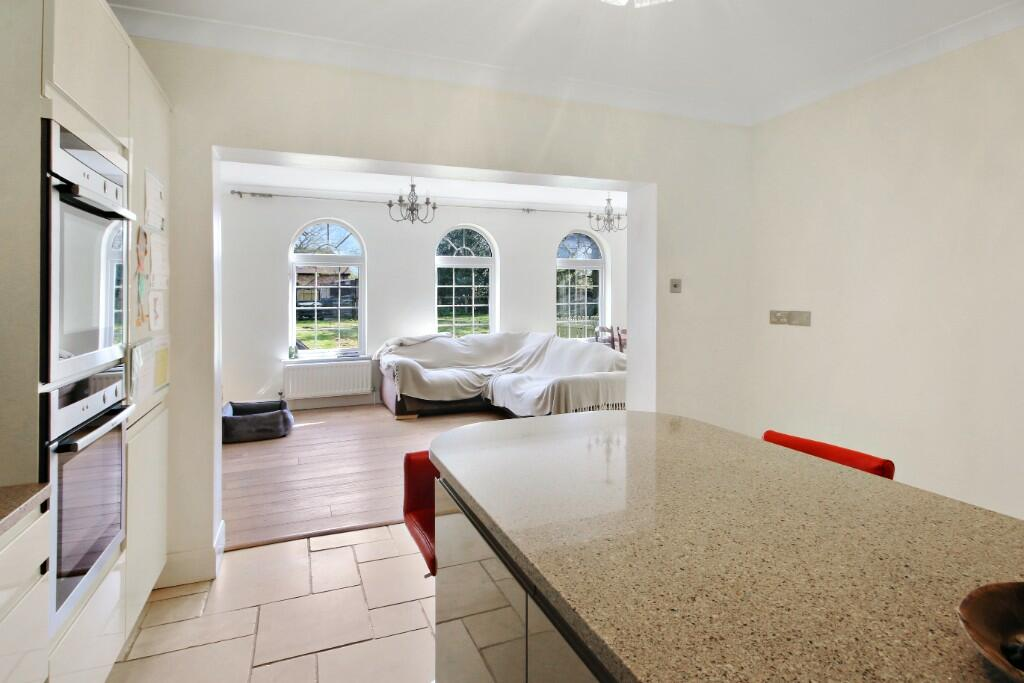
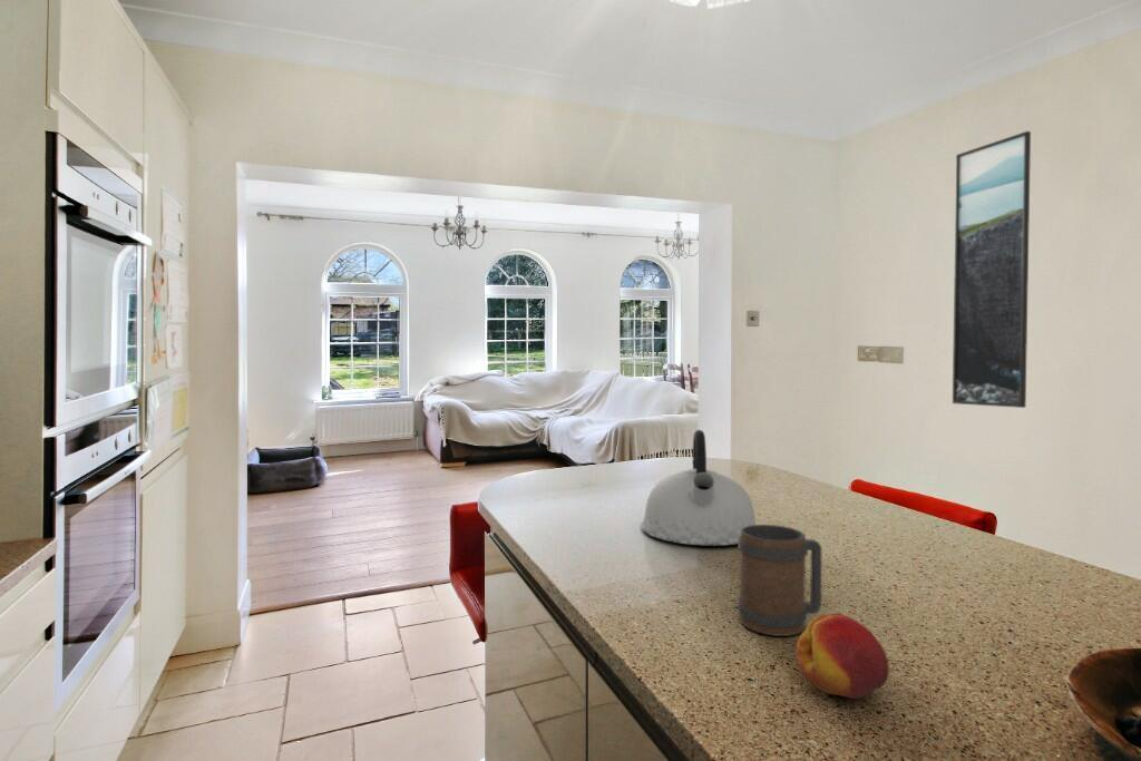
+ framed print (988, 274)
+ kettle (699, 480)
+ fruit (840, 654)
+ mug (779, 577)
